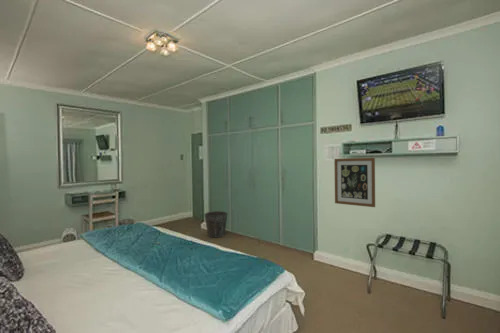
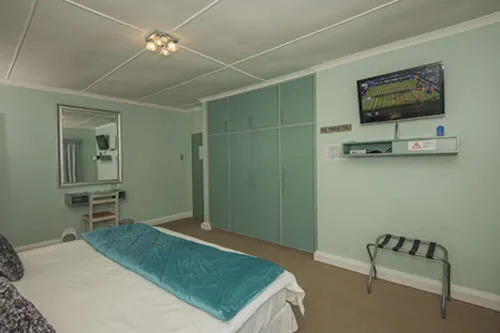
- wall art (353, 181)
- waste bin (216, 224)
